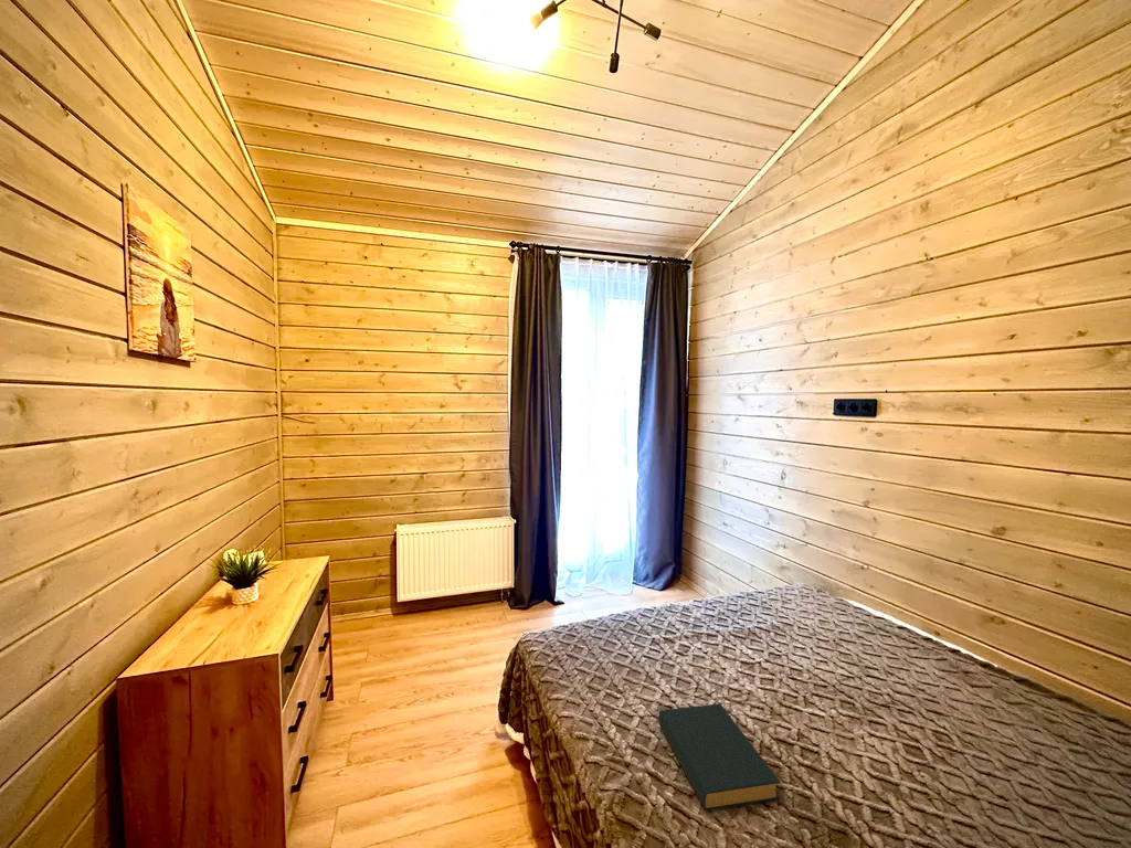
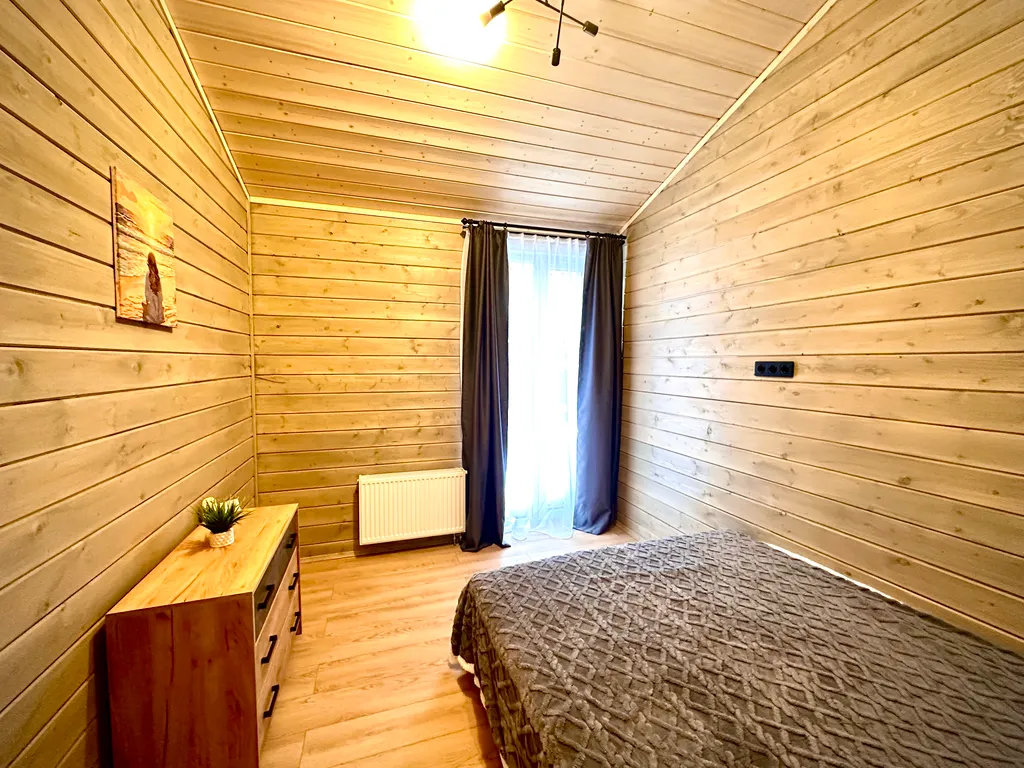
- hardback book (712, 750)
